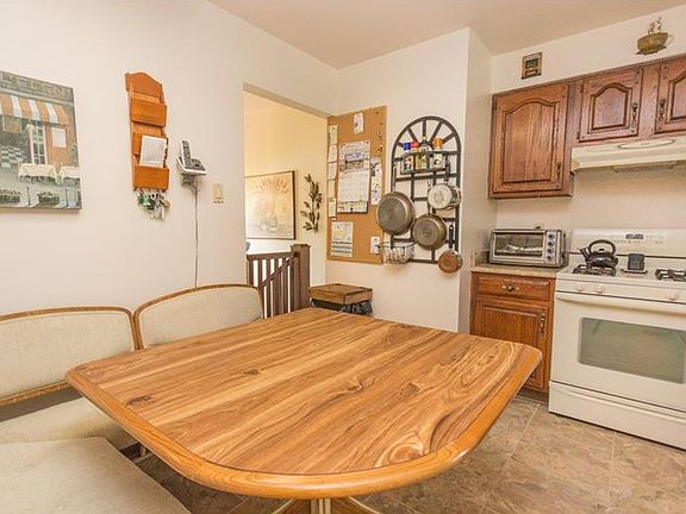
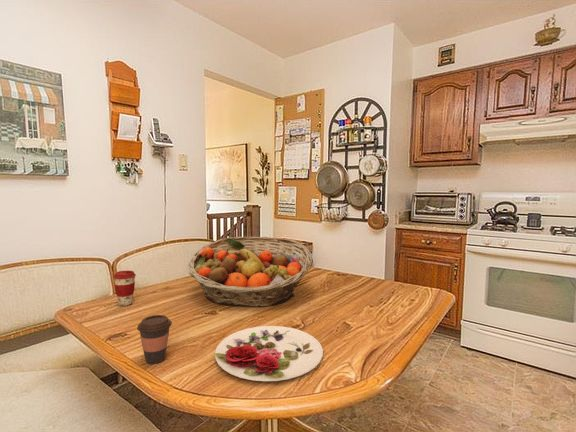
+ fruit basket (250, 268)
+ plate (269, 348)
+ coffee cup (155, 339)
+ coffee cup (125, 288)
